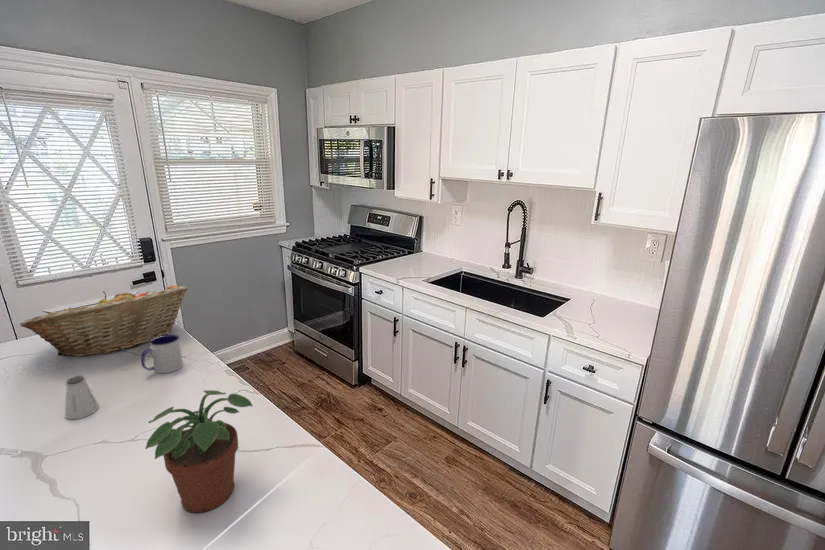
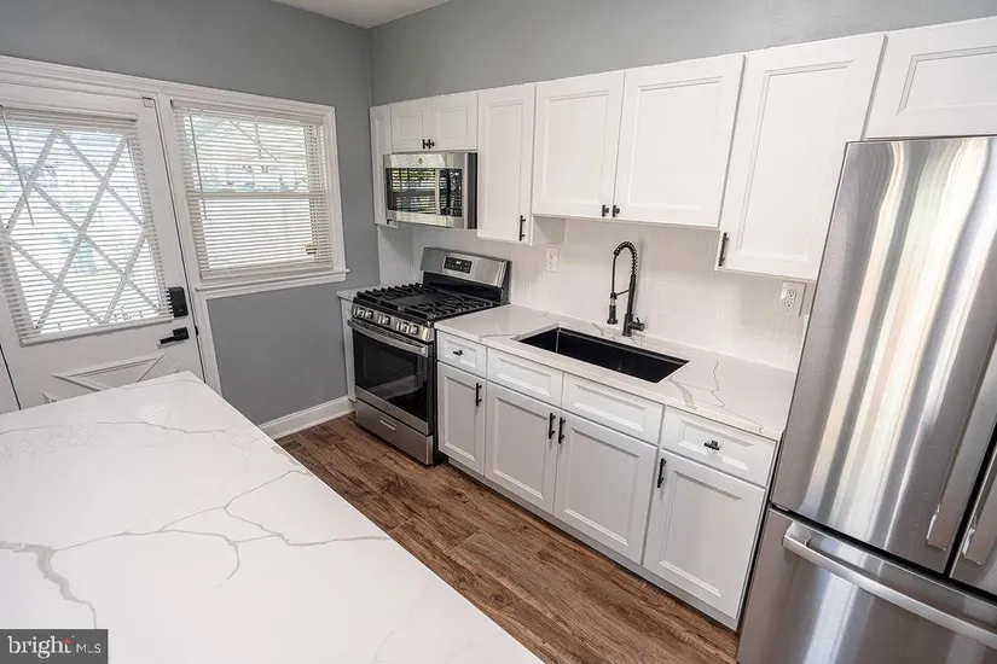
- mug (161, 355)
- potted plant (202, 450)
- saltshaker (78, 395)
- fruit basket (115, 314)
